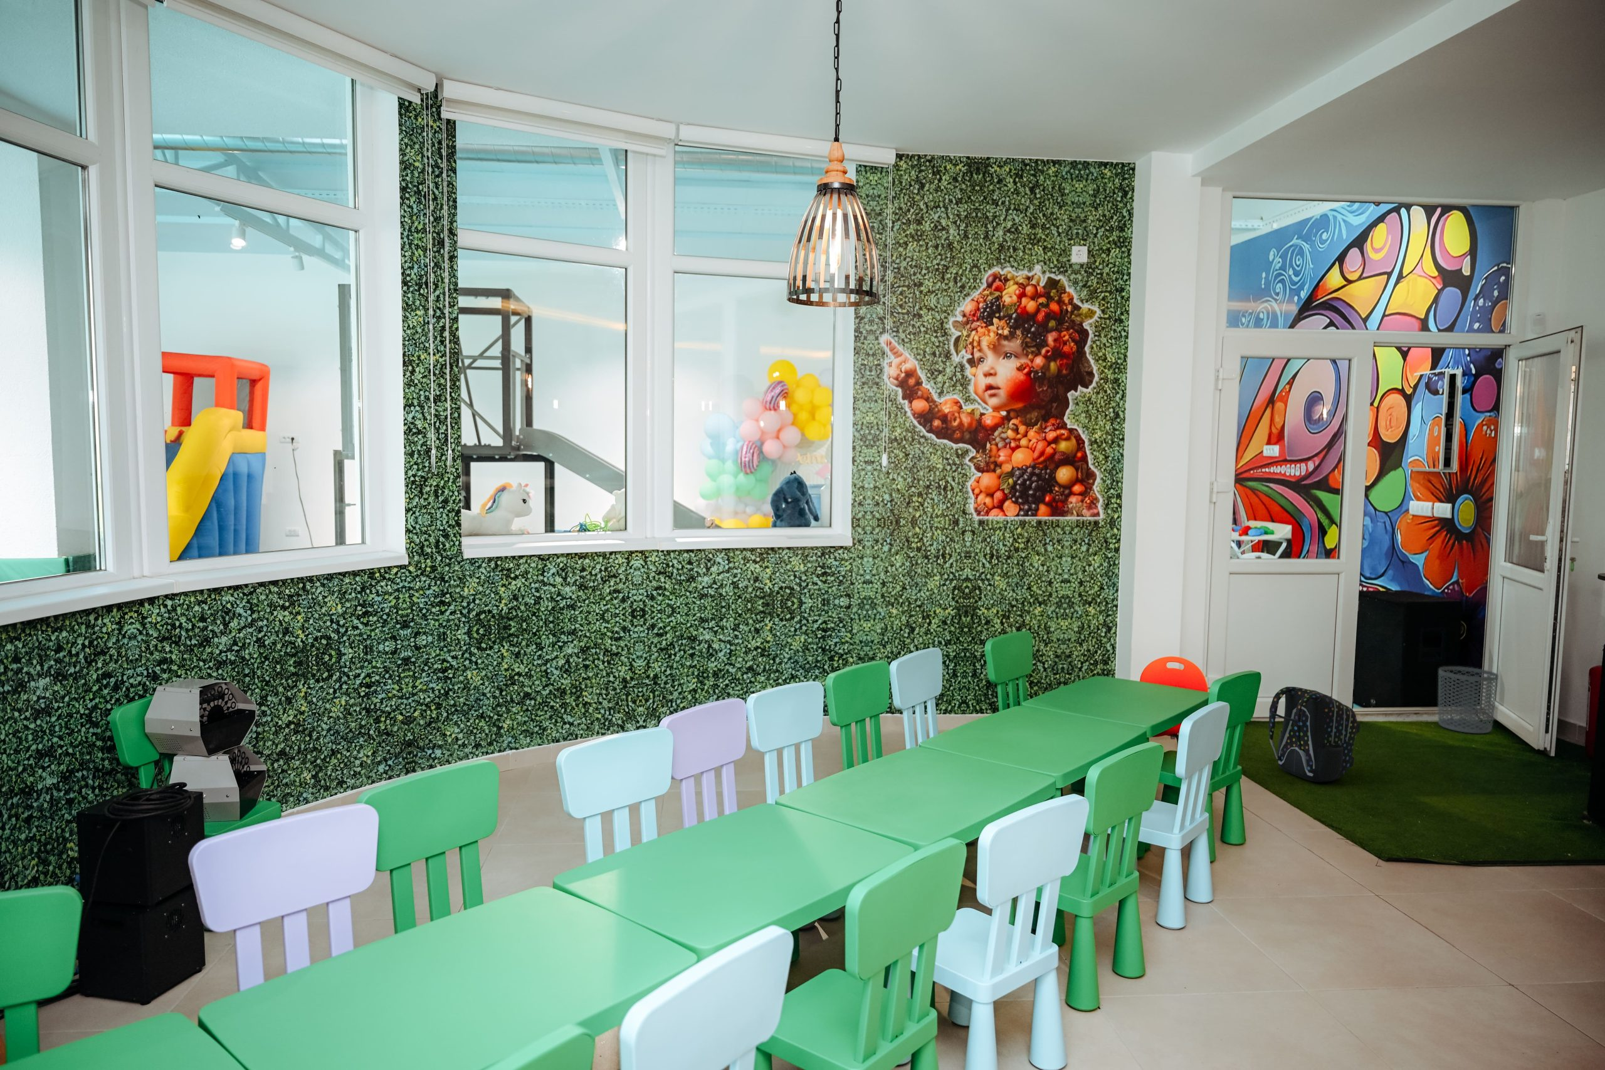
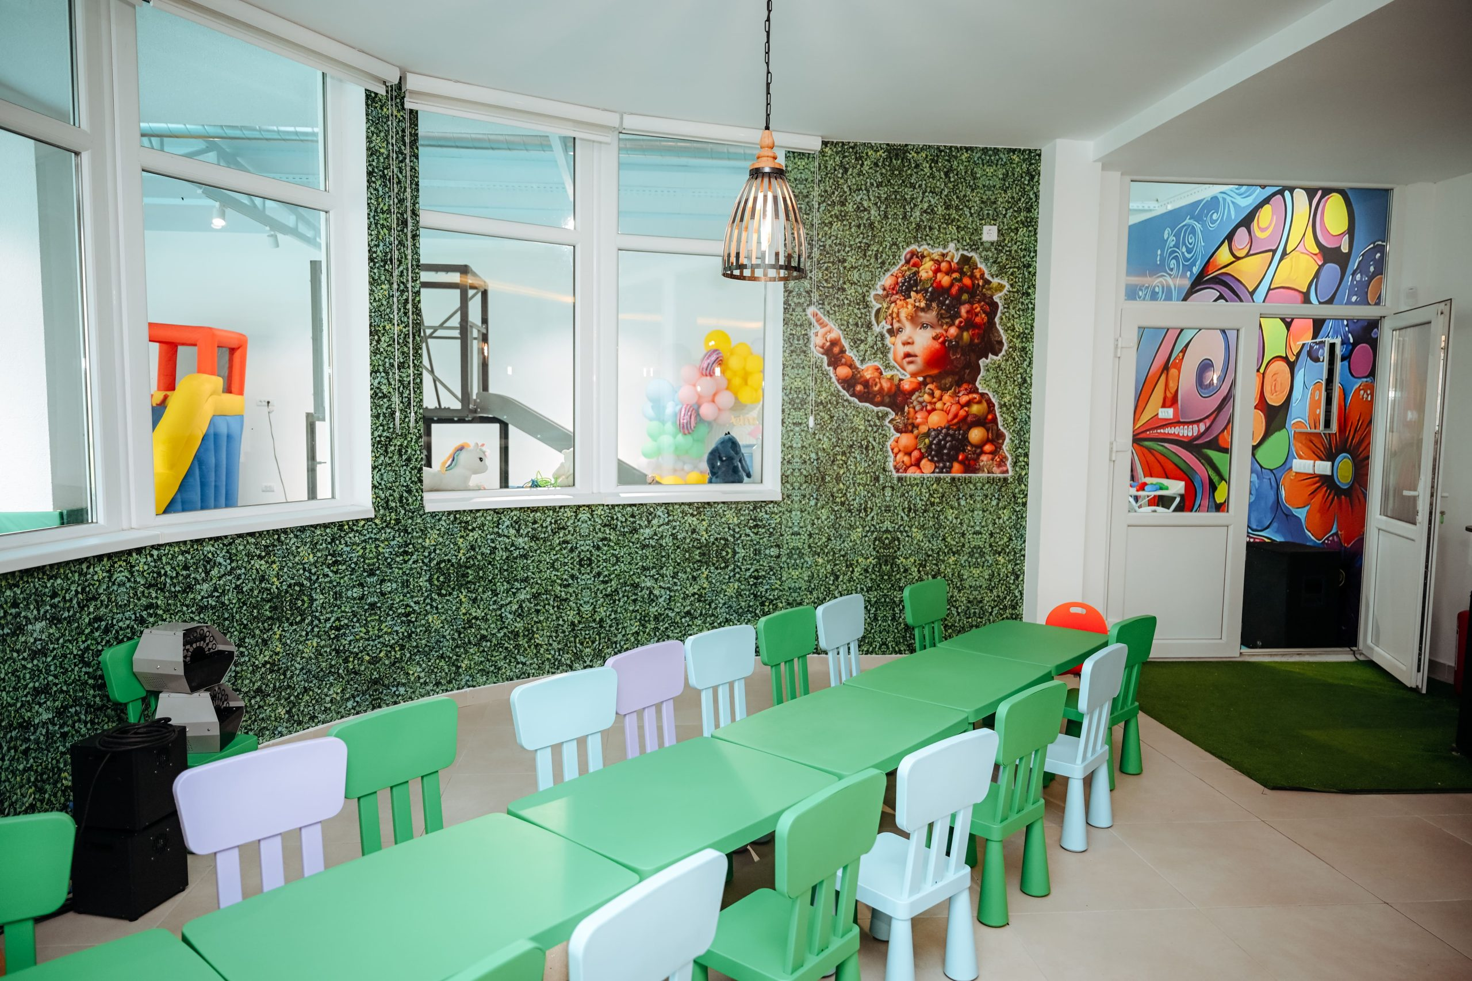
- waste bin (1465, 699)
- backpack (1312, 732)
